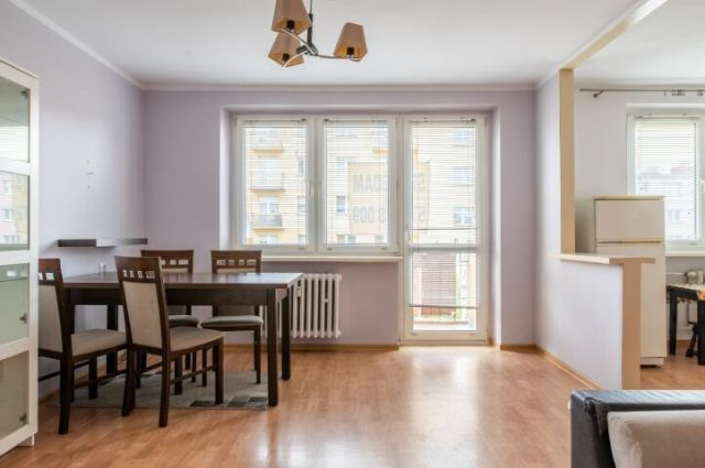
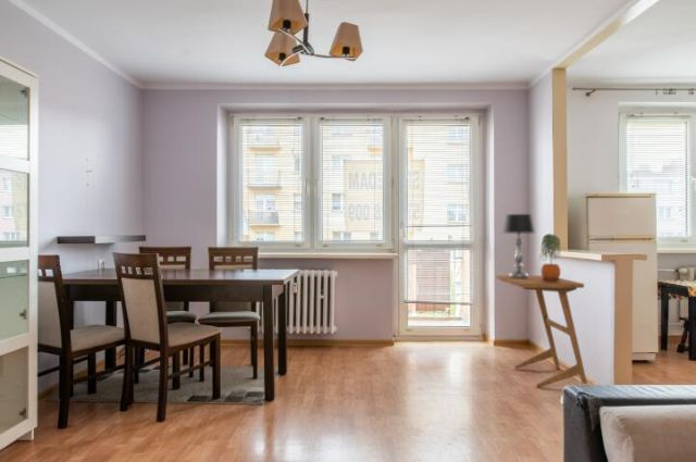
+ side table (545, 328)
+ potted plant (549, 258)
+ table lamp (518, 246)
